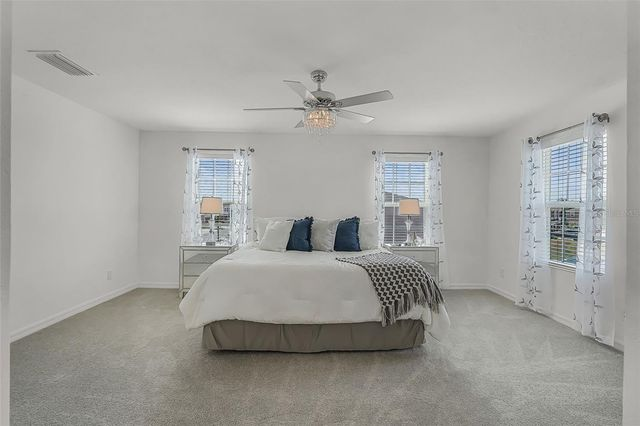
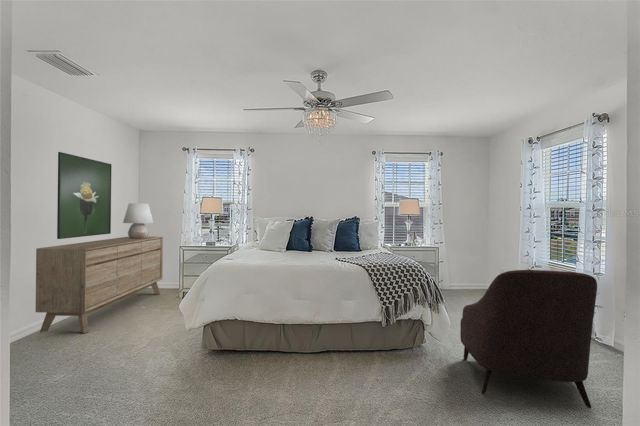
+ sideboard (111, 275)
+ table lamp (138, 220)
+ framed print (87, 197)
+ armchair (525, 323)
